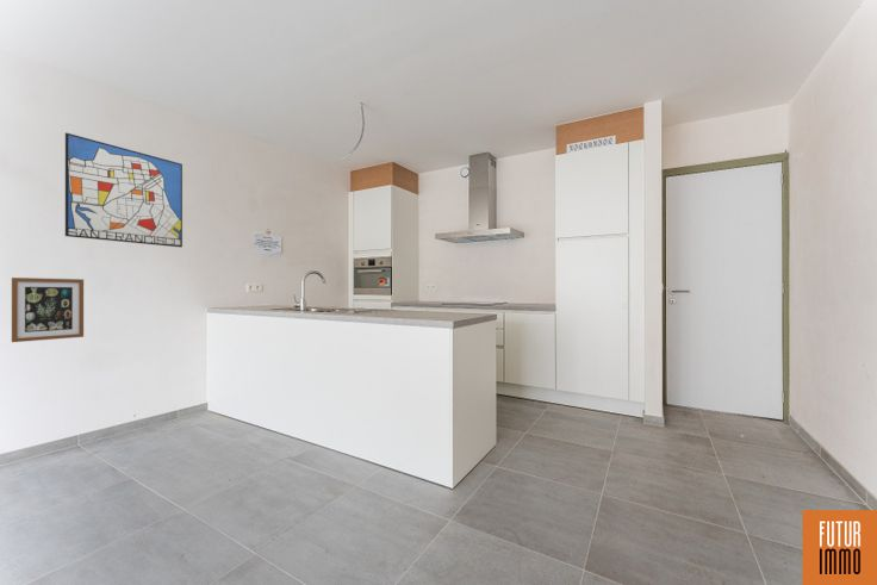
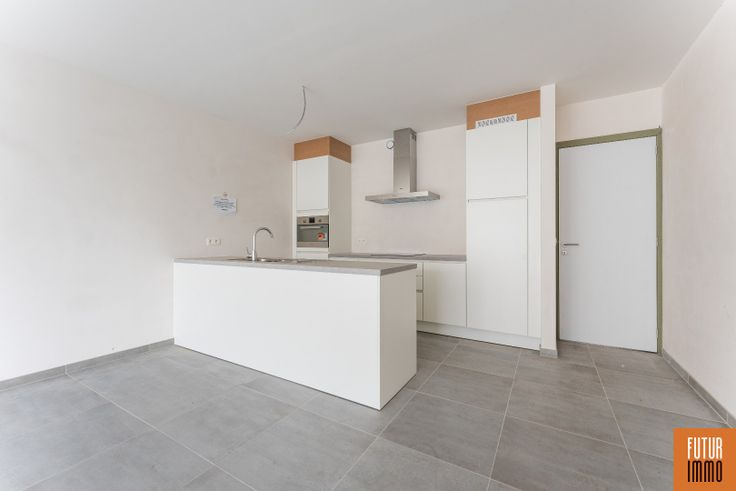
- wall art (130, 195)
- wall art (49, 309)
